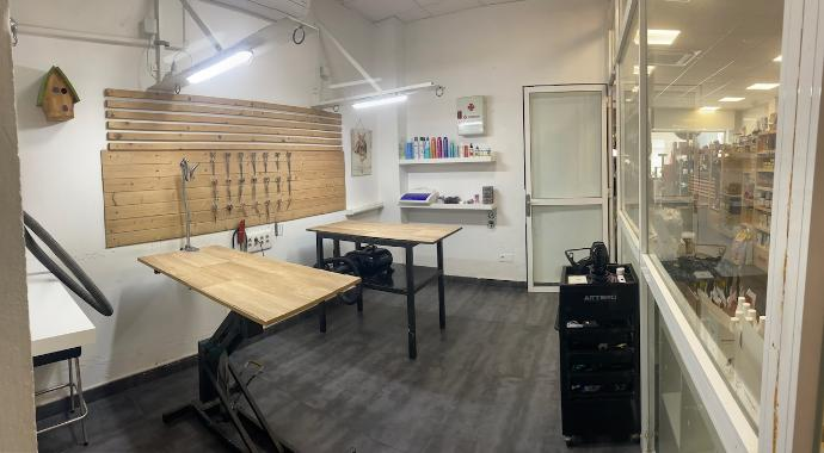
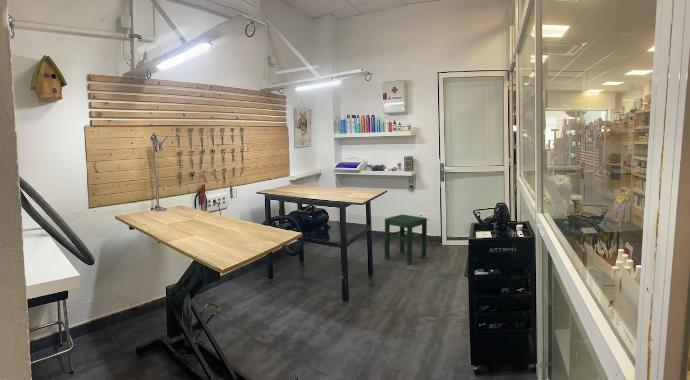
+ stool (405, 238)
